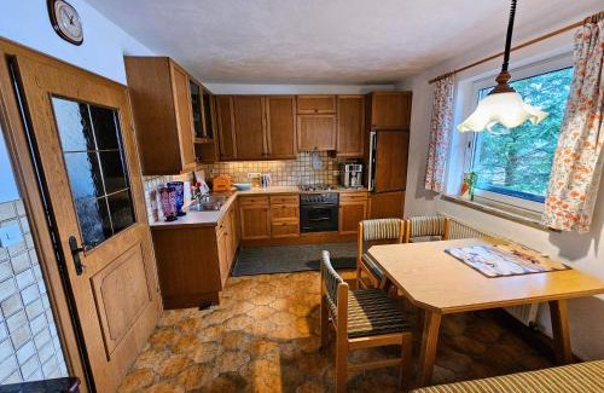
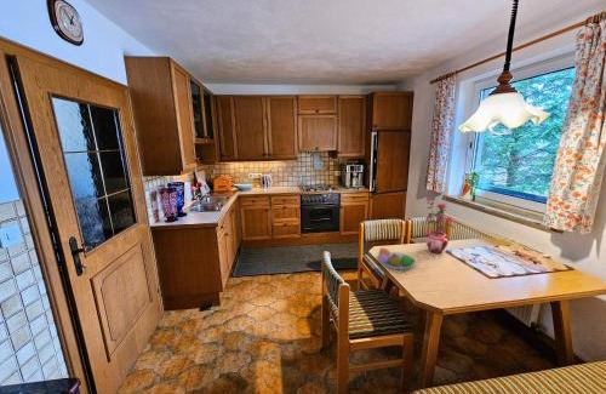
+ potted plant (439, 225)
+ fruit bowl (396, 256)
